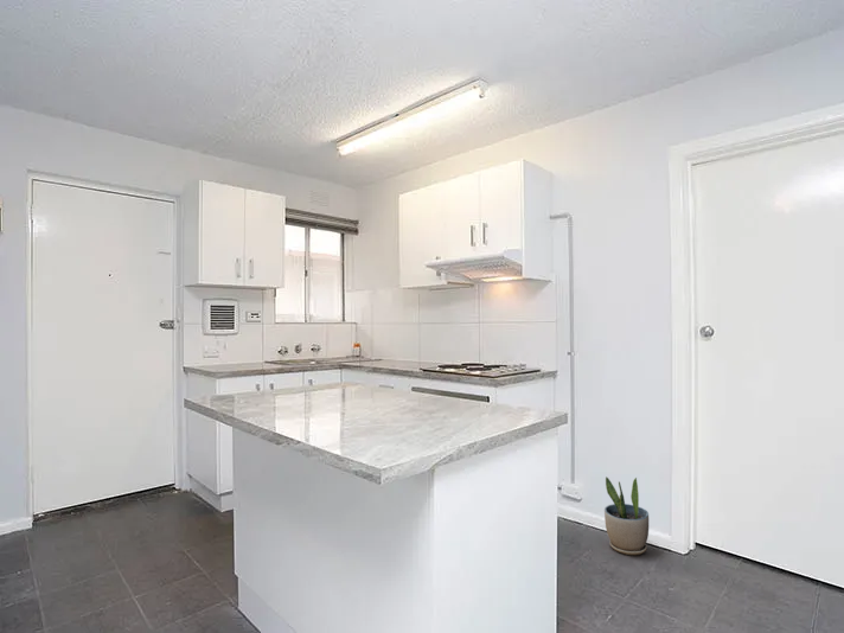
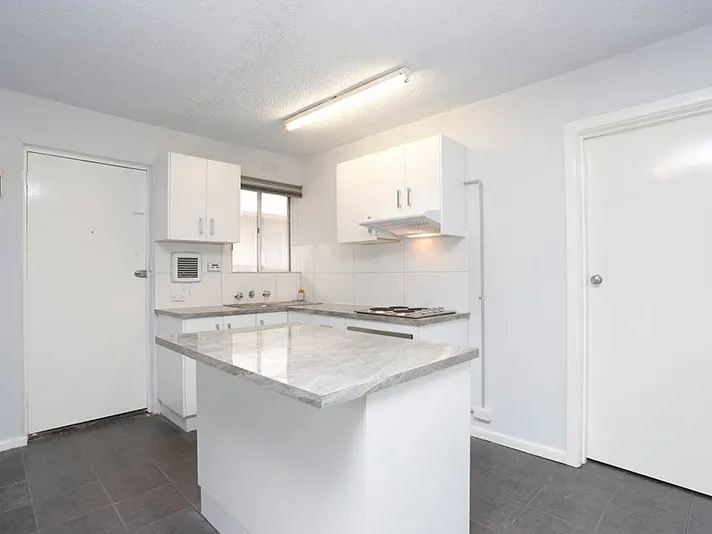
- potted plant (626, 509)
